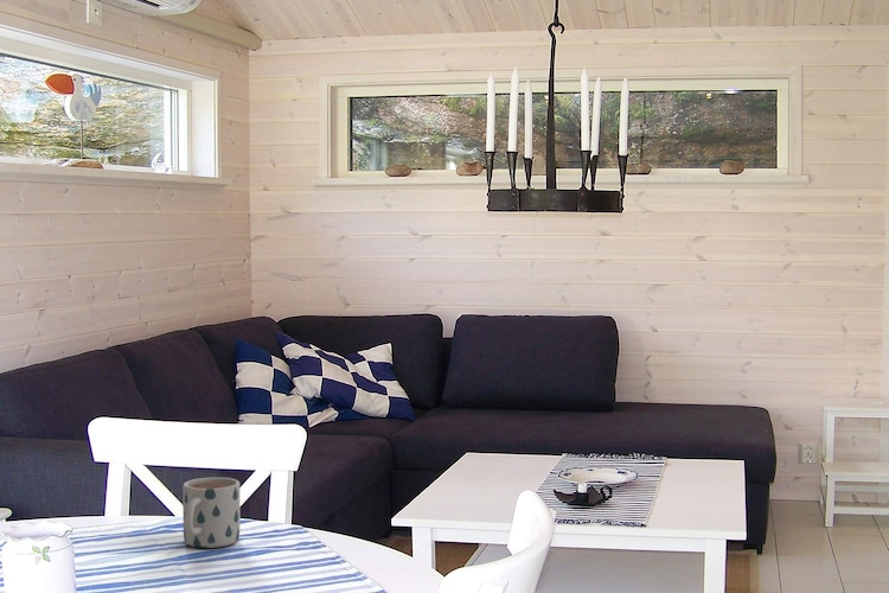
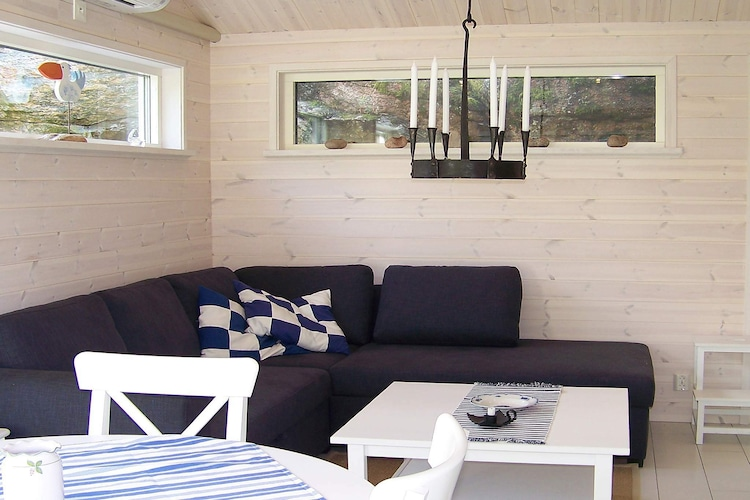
- mug (206, 514)
